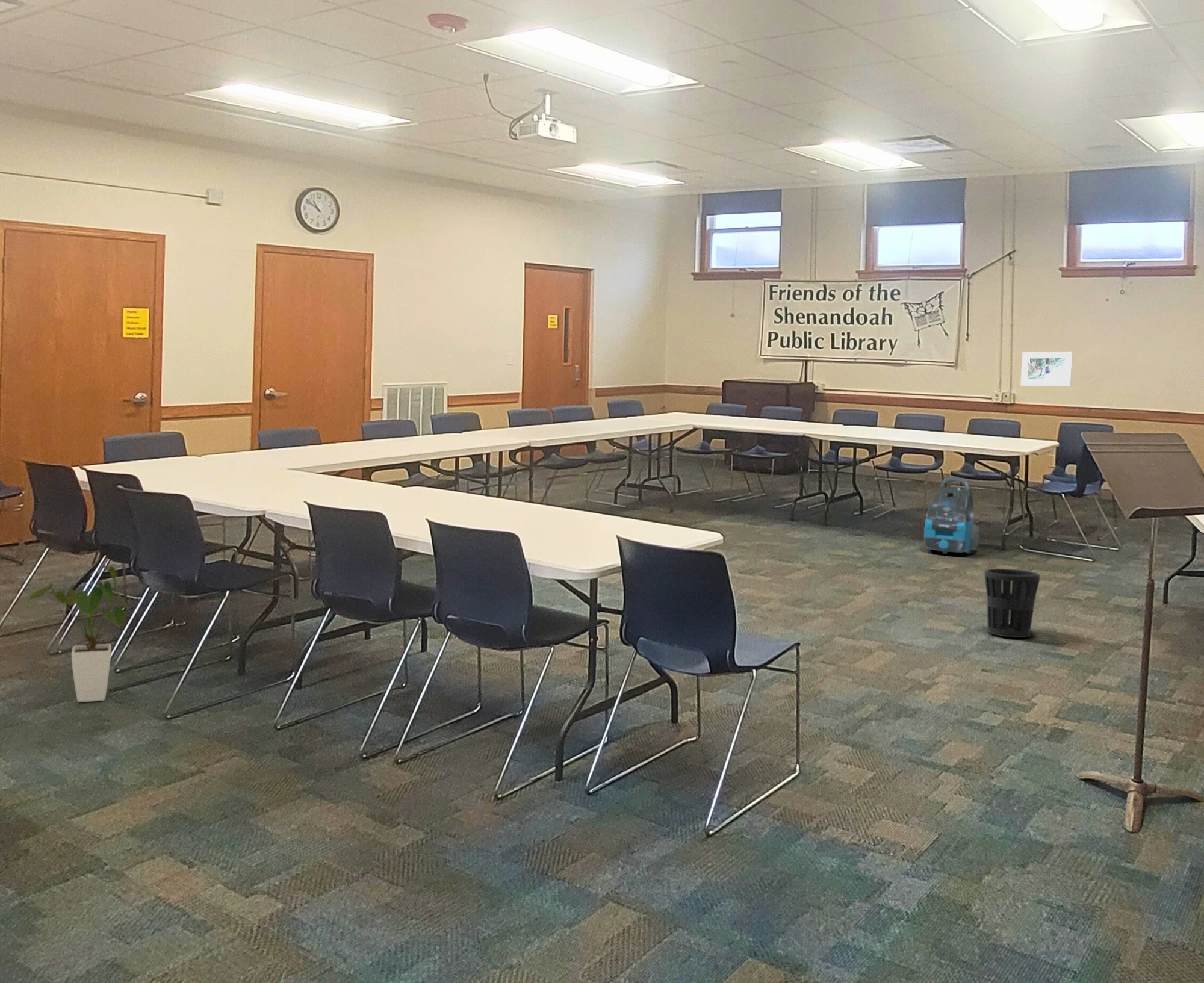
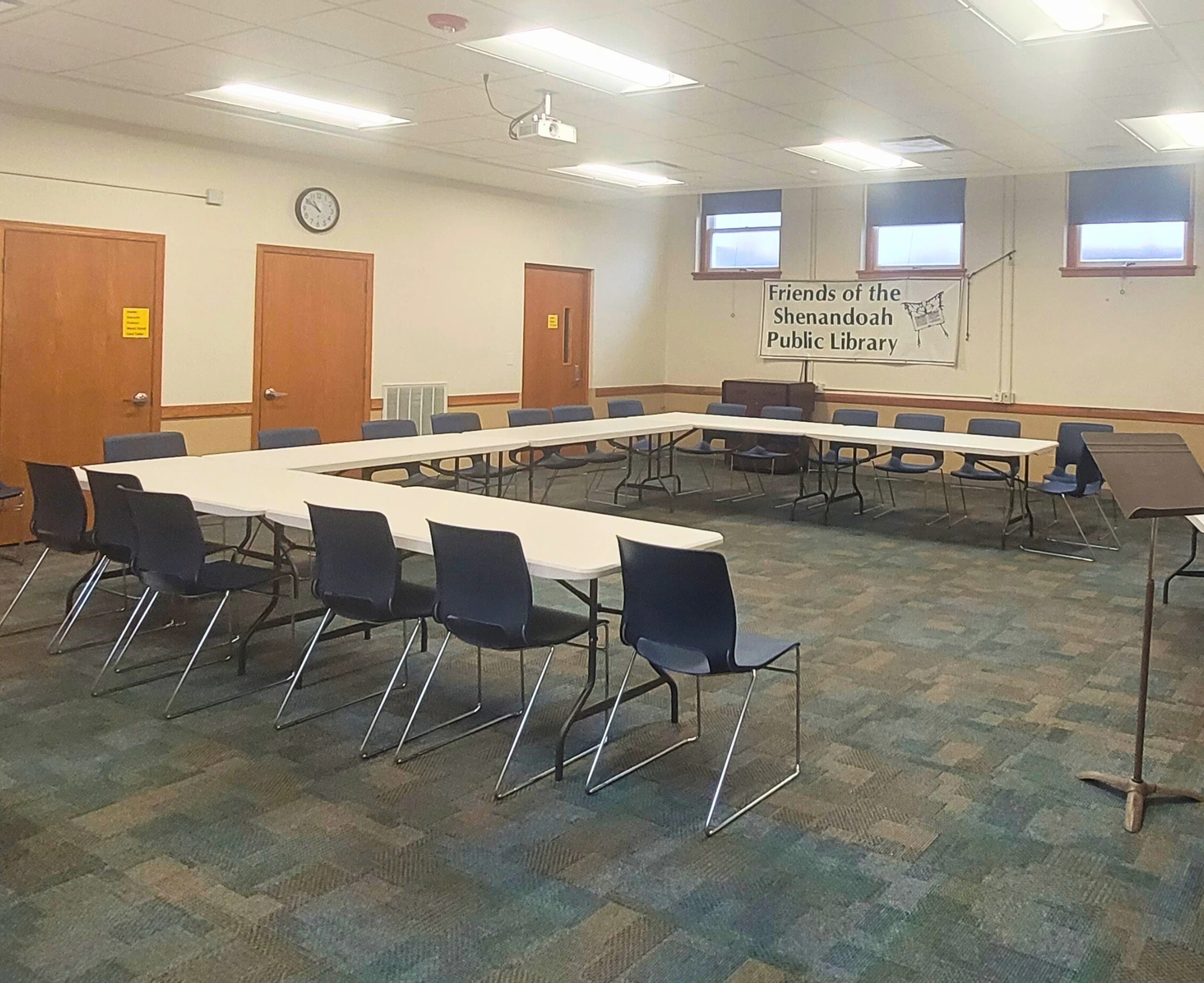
- wastebasket (1010, 603)
- house plant (82, 638)
- vacuum cleaner (949, 515)
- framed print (1046, 368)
